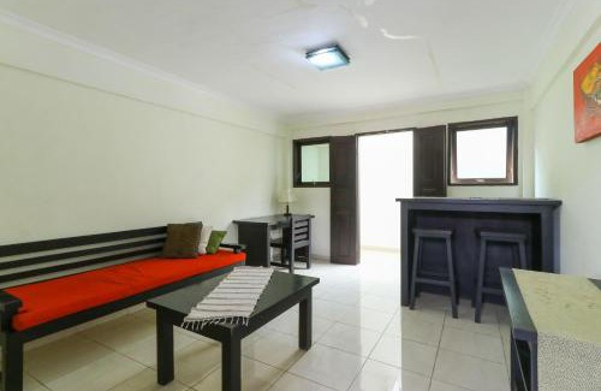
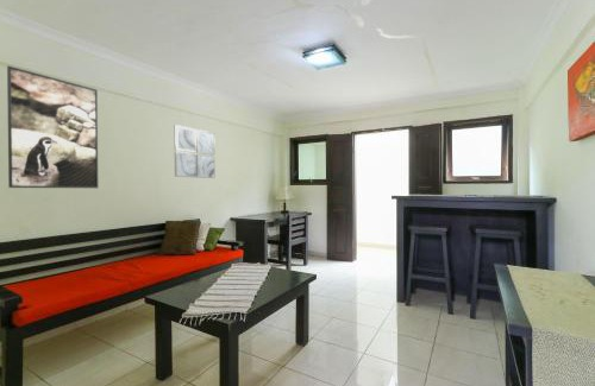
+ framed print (57, 133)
+ wall art (195, 152)
